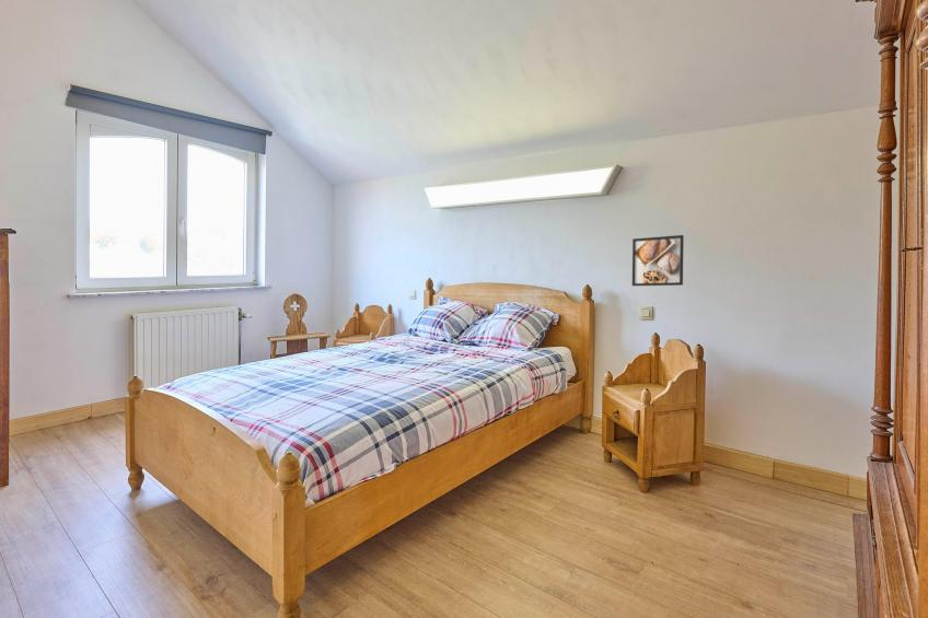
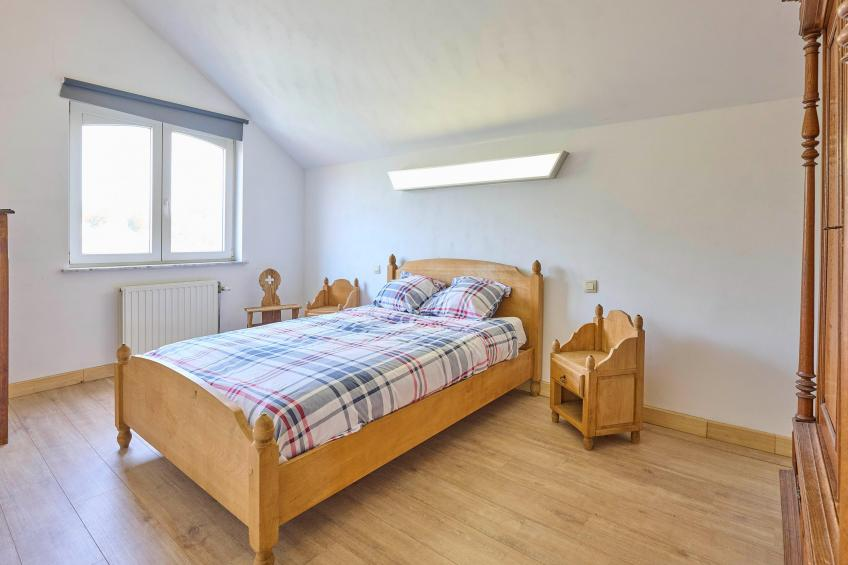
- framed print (657, 260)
